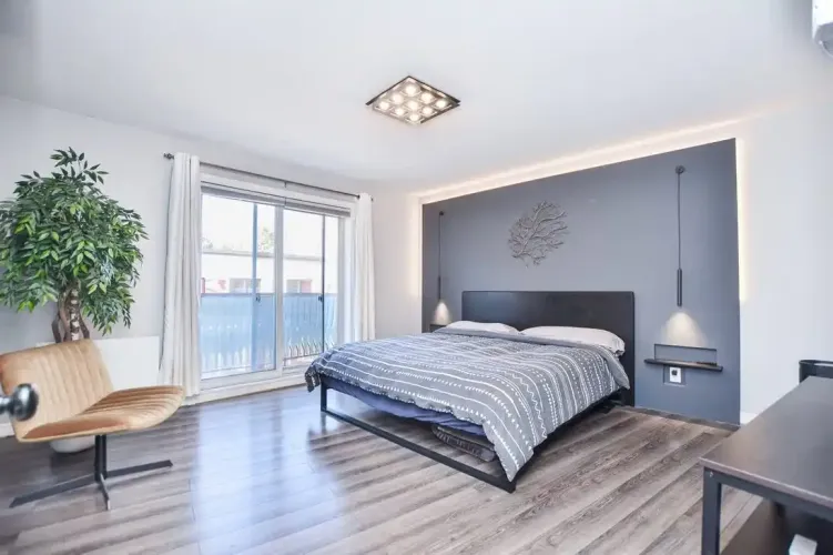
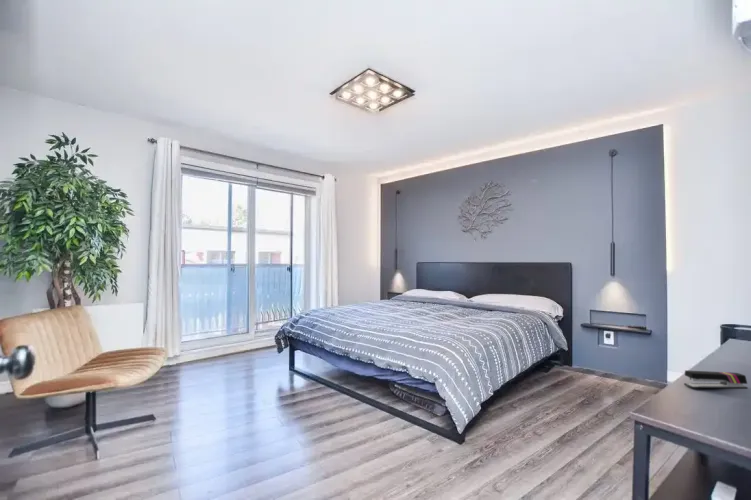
+ stapler (715, 379)
